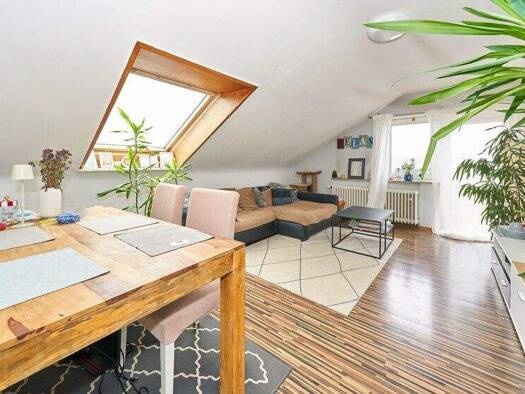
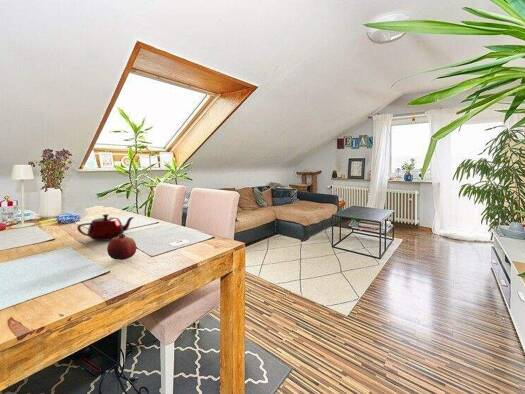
+ teapot (108, 226)
+ fruit (122, 247)
